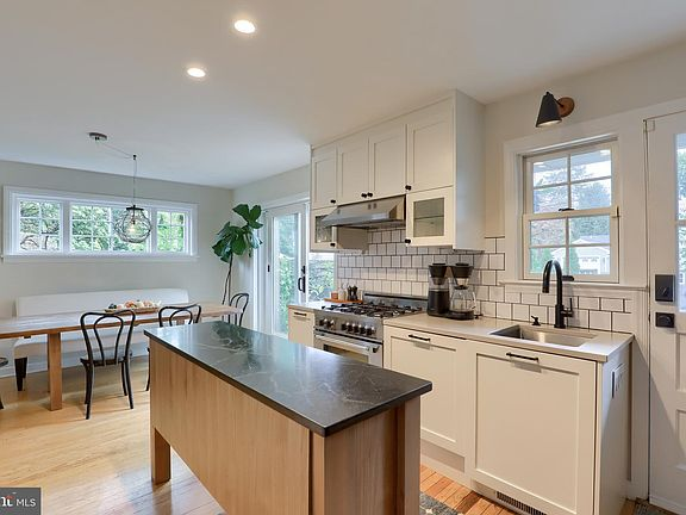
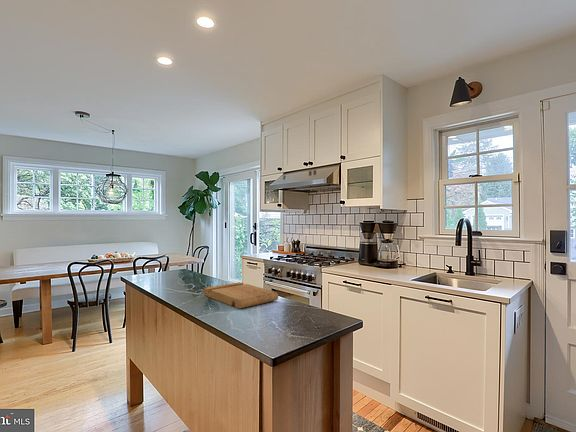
+ cutting board (239, 293)
